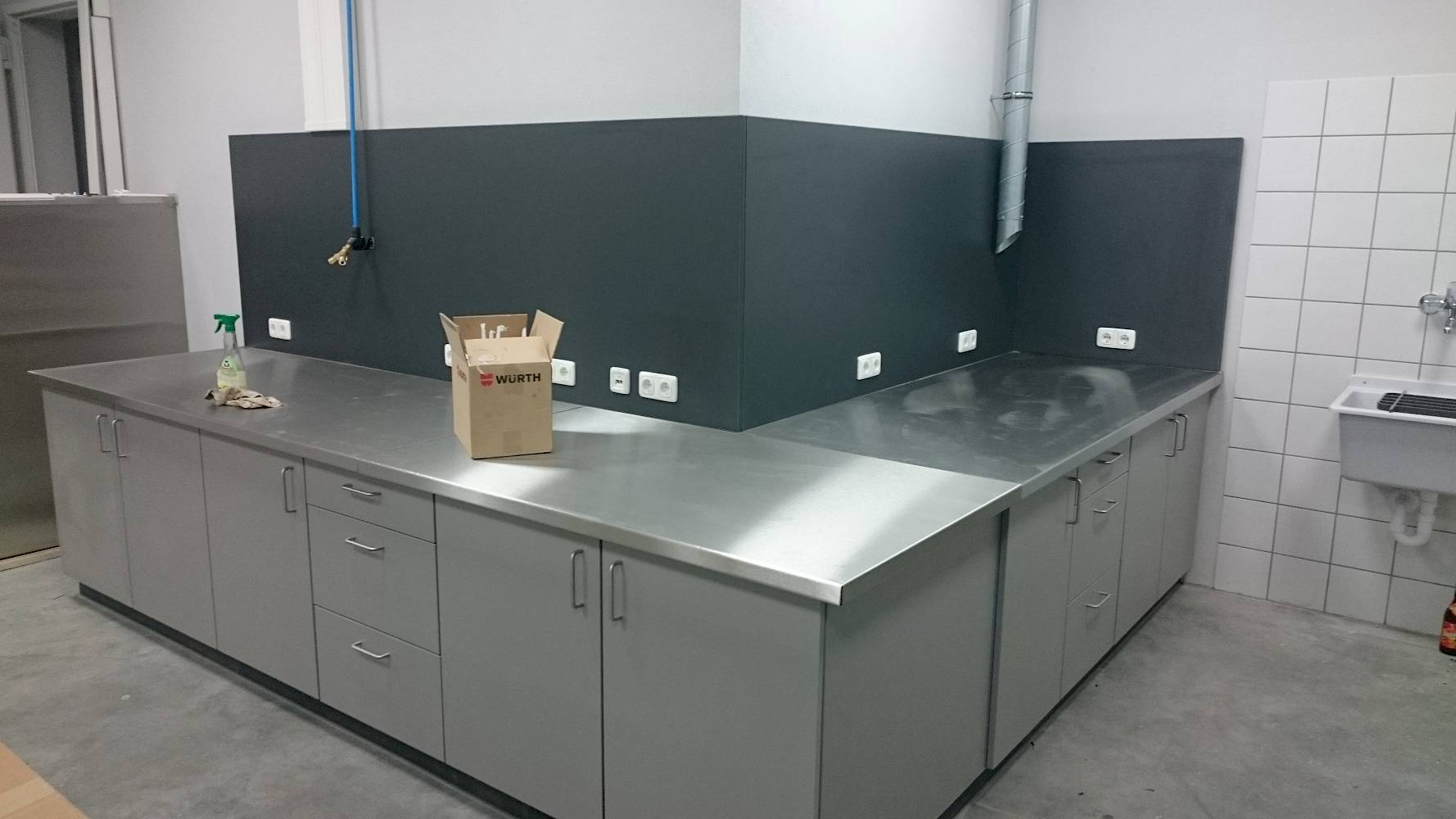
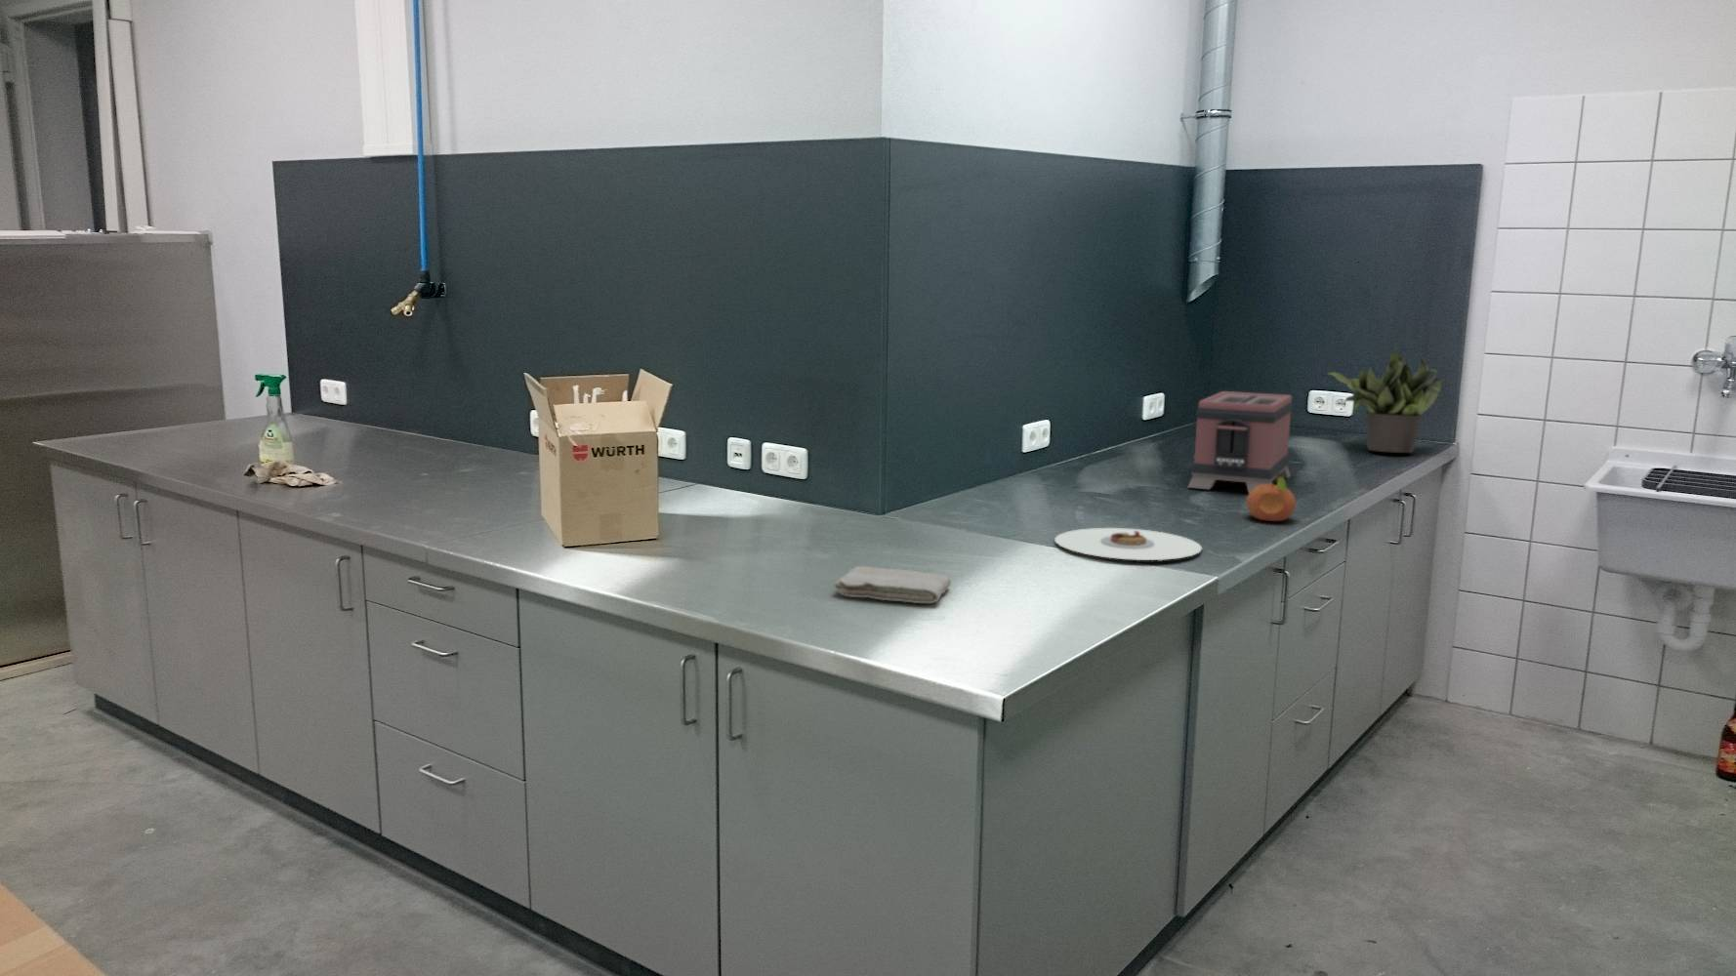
+ plate (1127, 537)
+ washcloth (892, 583)
+ potted plant (1381, 399)
+ apple (1271, 496)
+ toaster (1242, 440)
